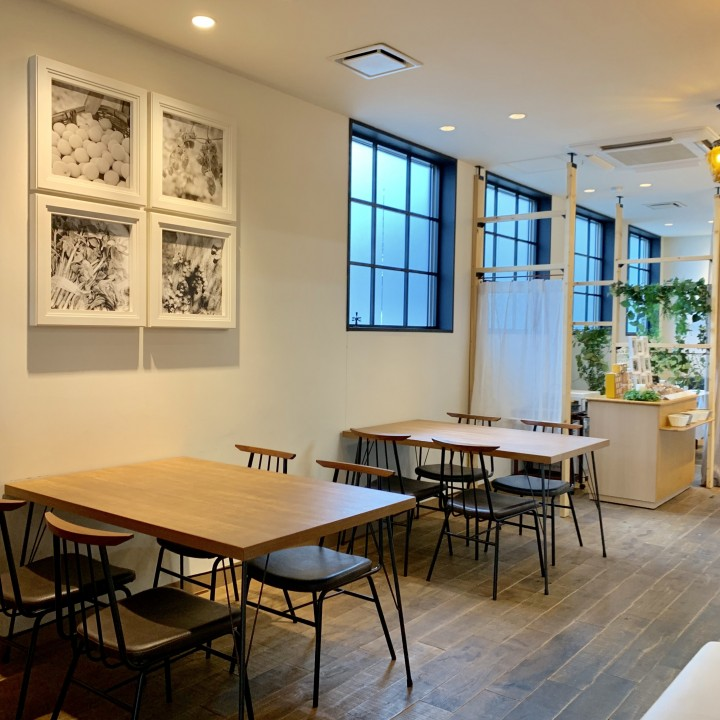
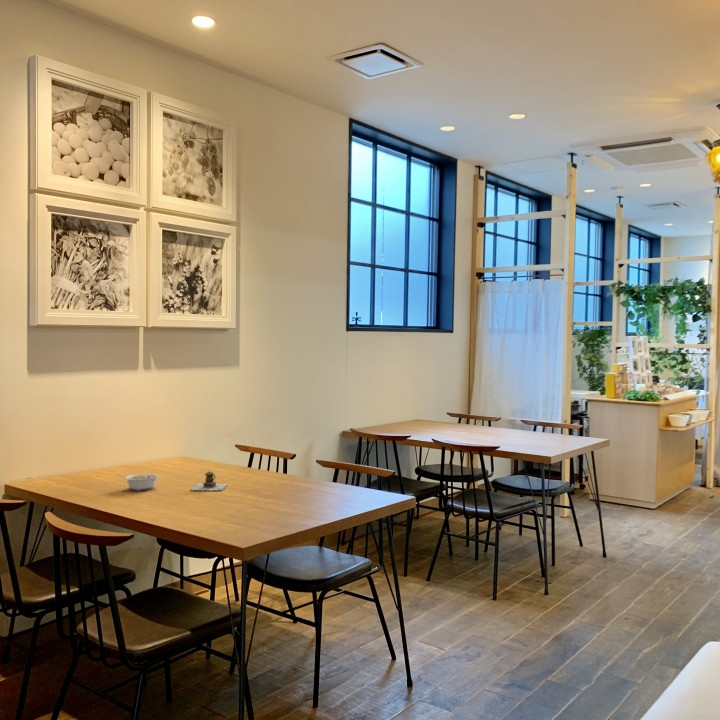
+ legume (140, 481)
+ teapot (209, 479)
